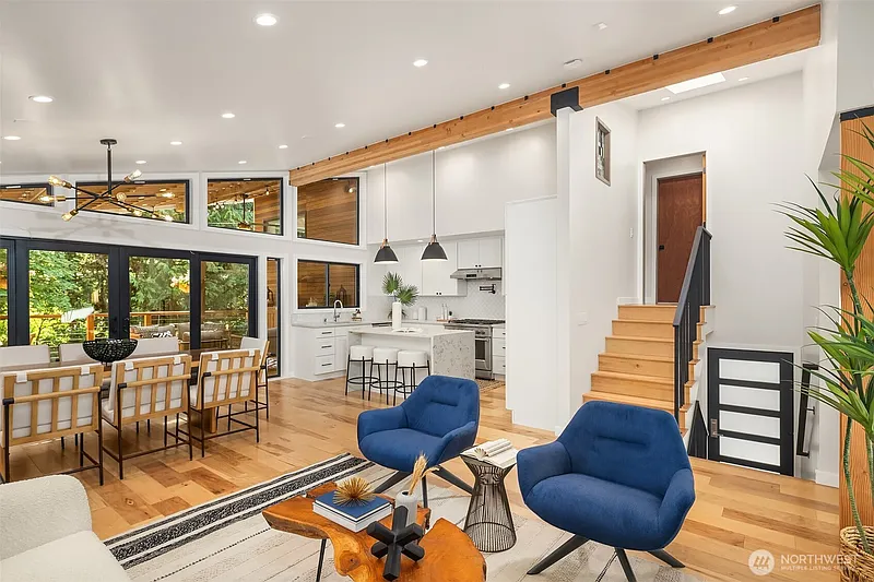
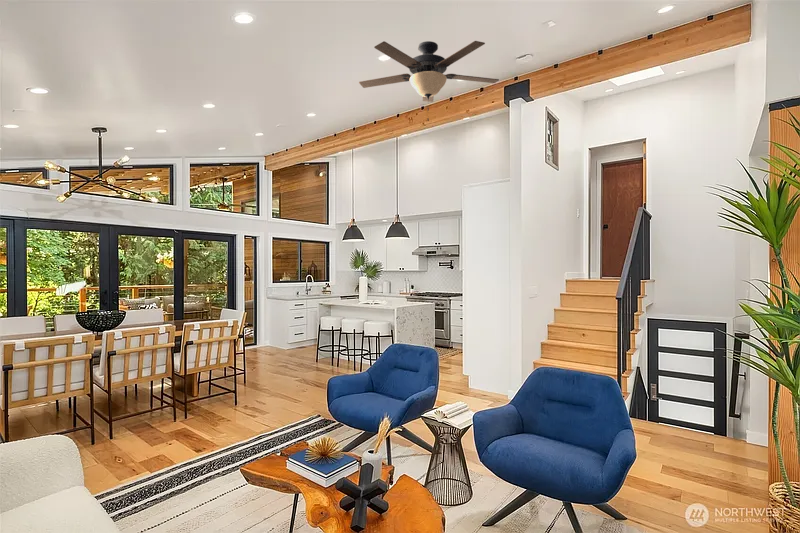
+ ceiling fan (428, 85)
